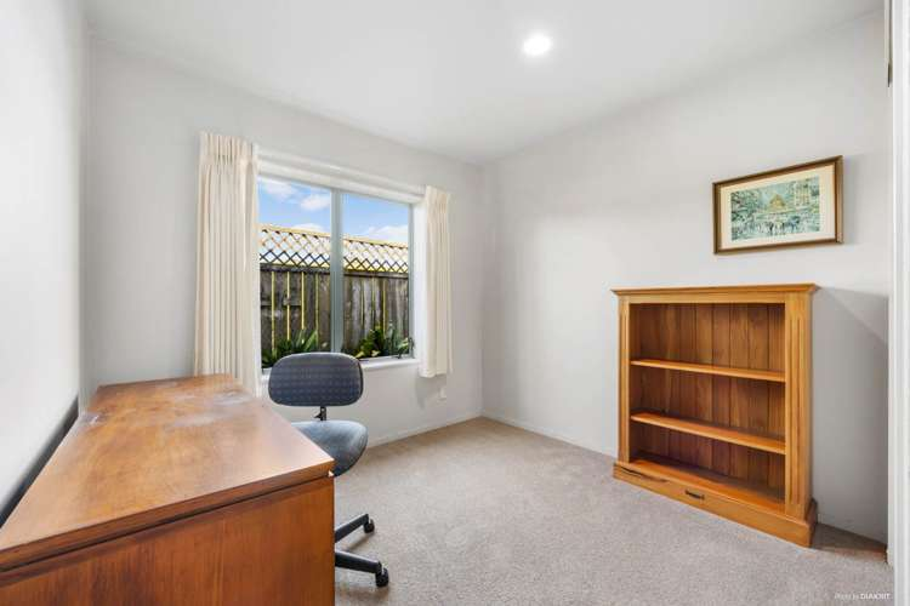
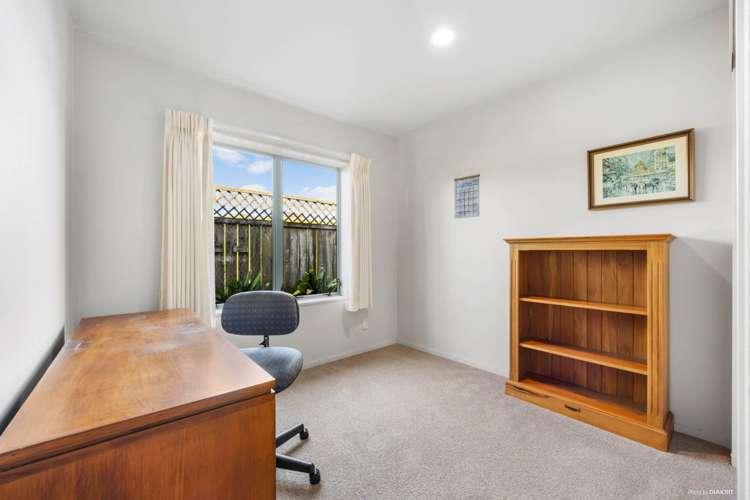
+ calendar (466, 192)
